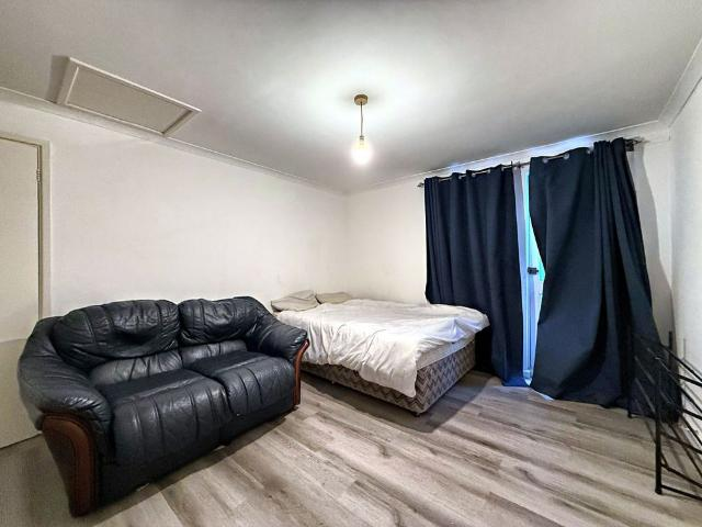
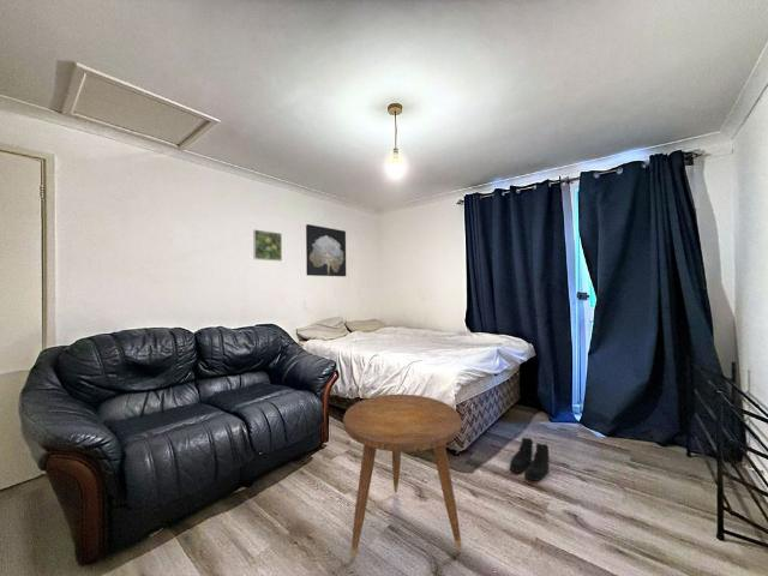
+ side table (398, 473)
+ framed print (268, 245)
+ boots (529, 455)
+ wall art (326, 252)
